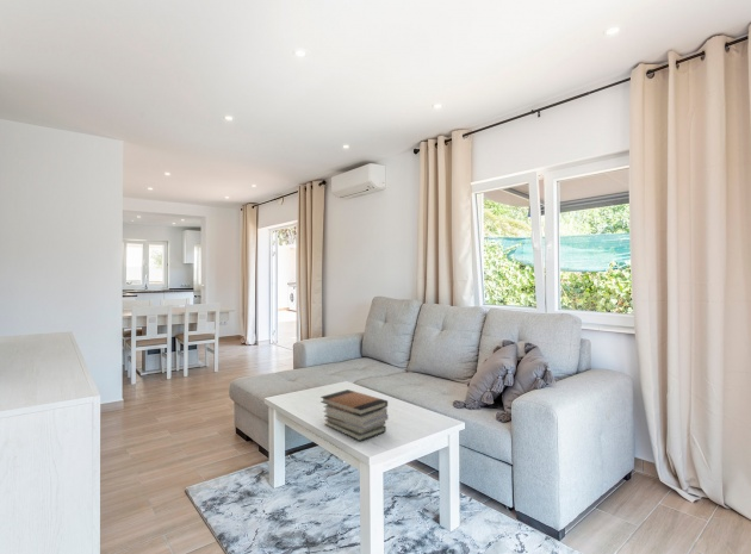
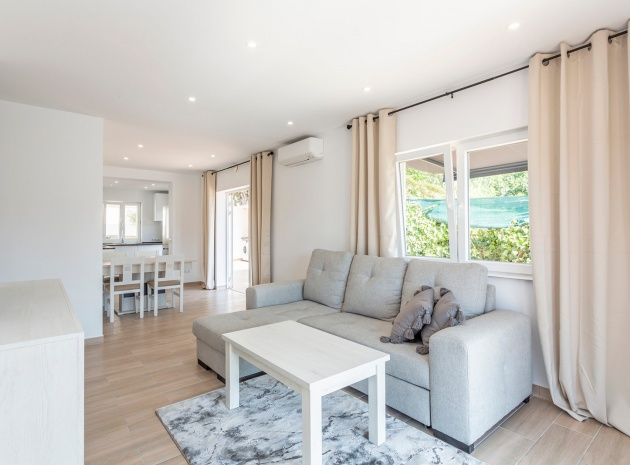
- book stack (354, 413)
